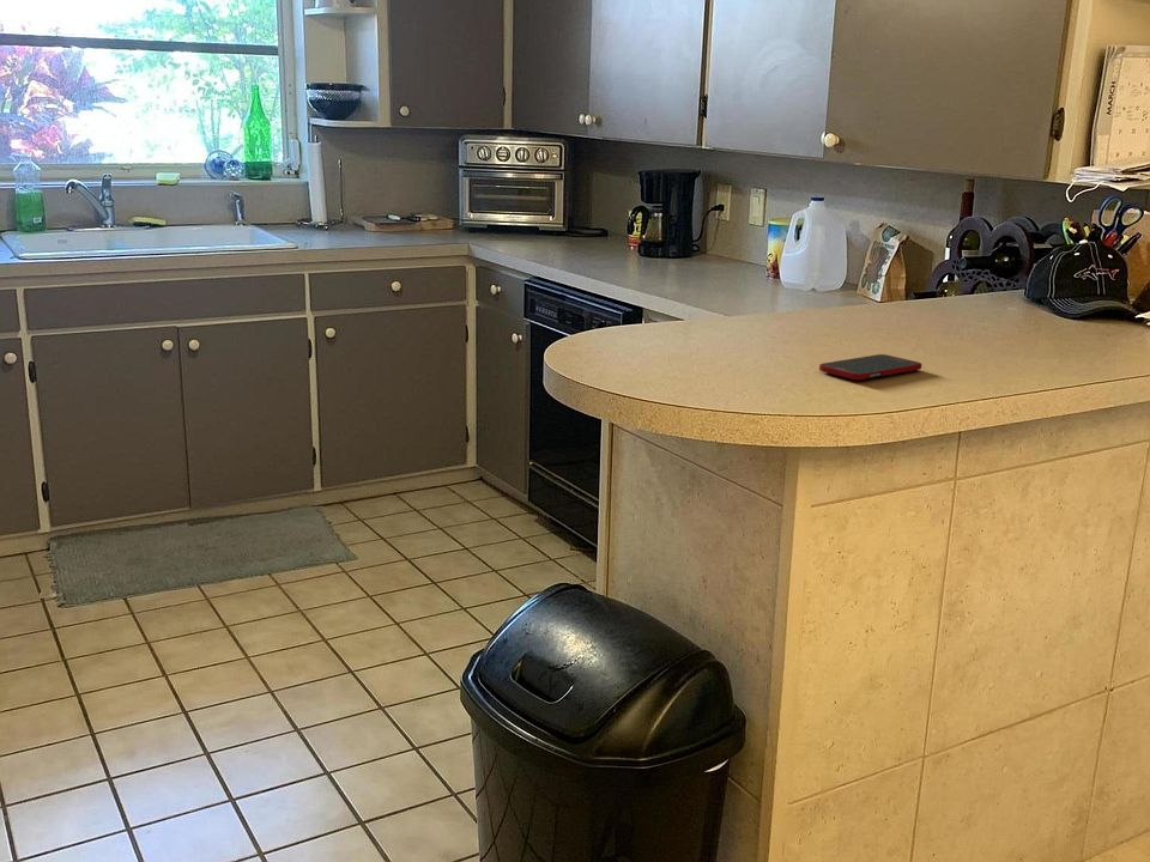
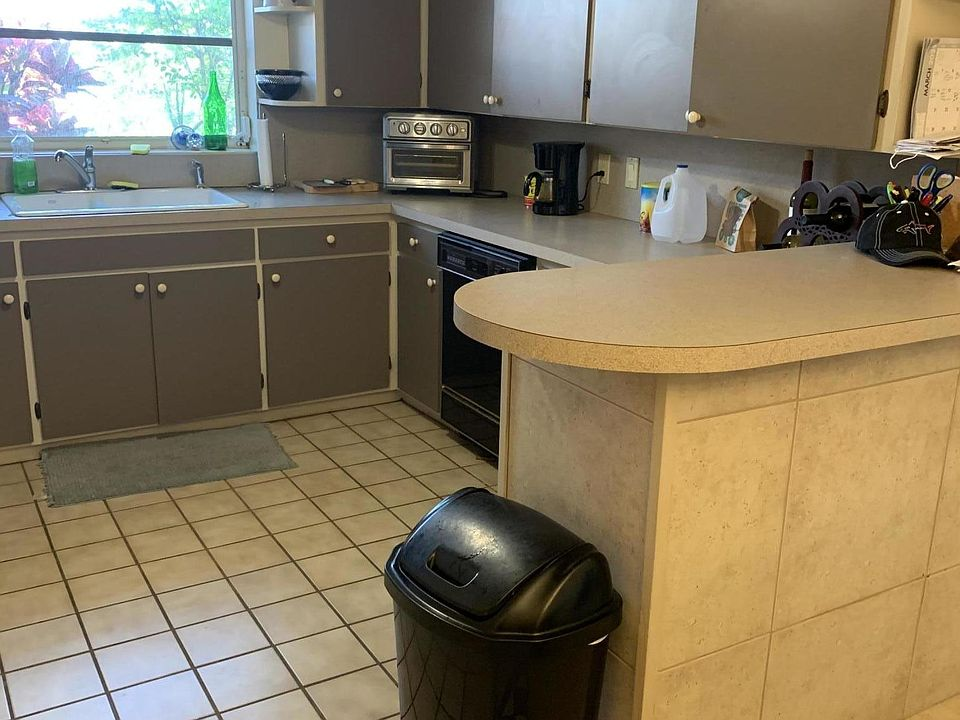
- cell phone (870, 366)
